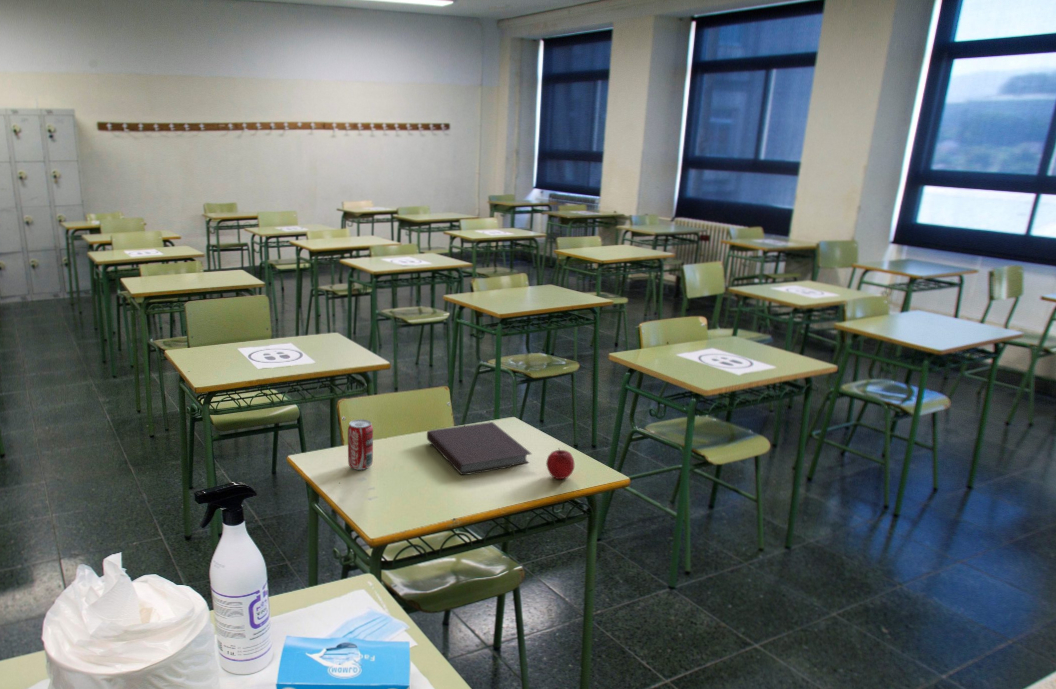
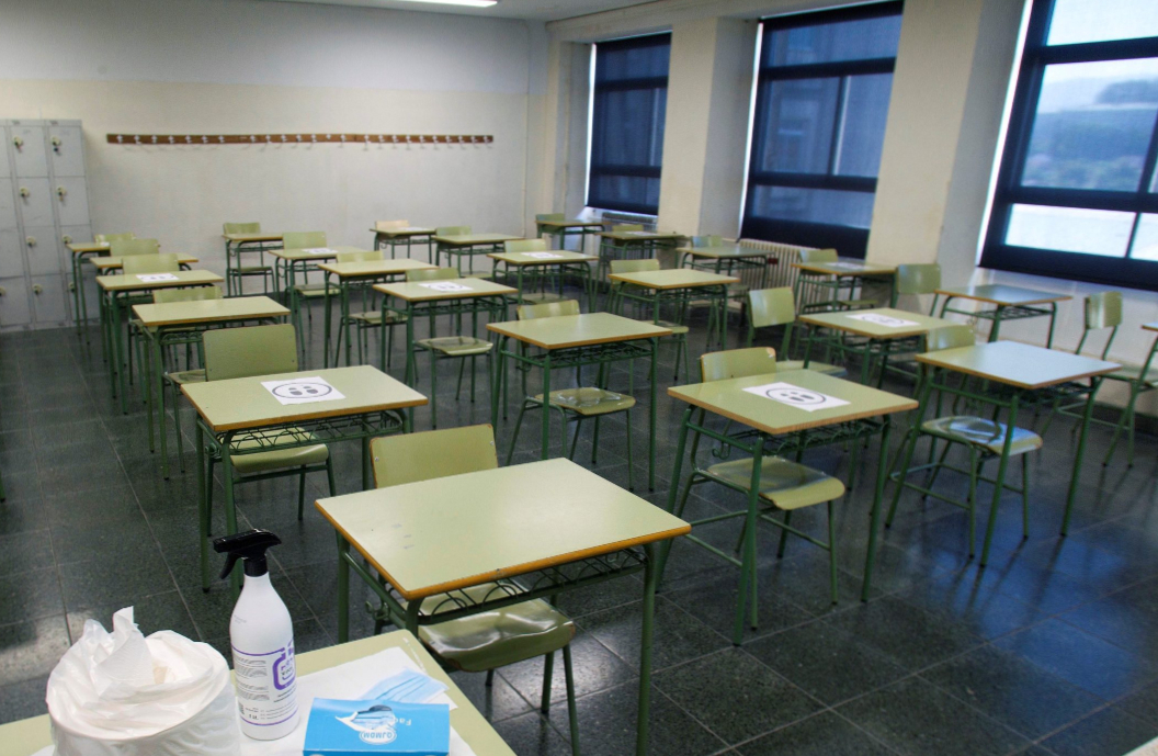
- apple (560, 462)
- notebook (477, 446)
- beverage can (360, 444)
